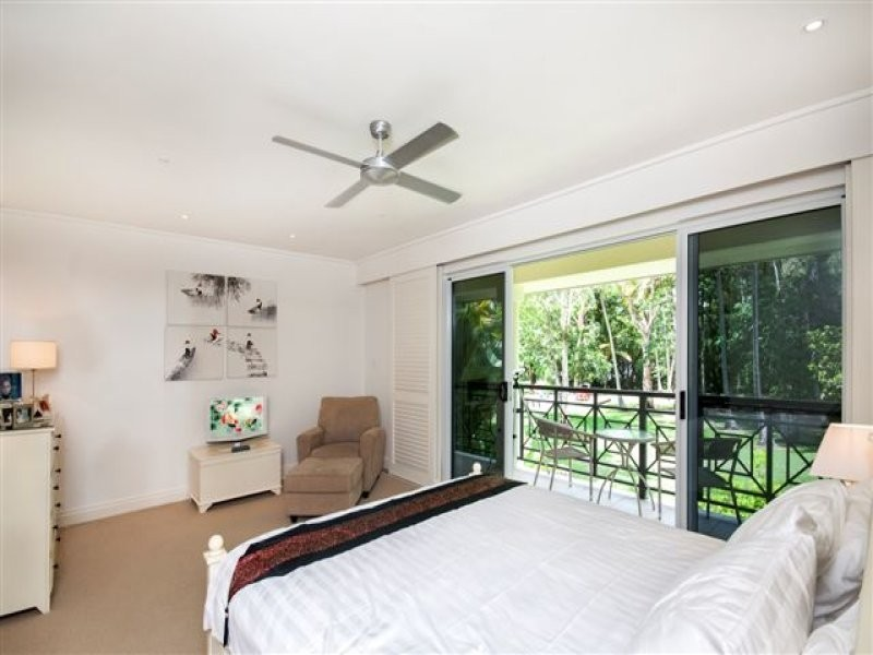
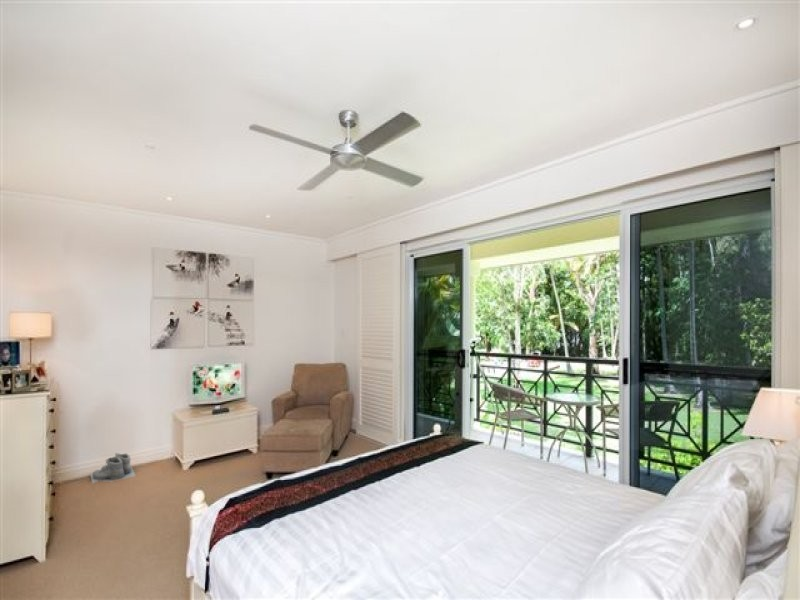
+ boots (112, 464)
